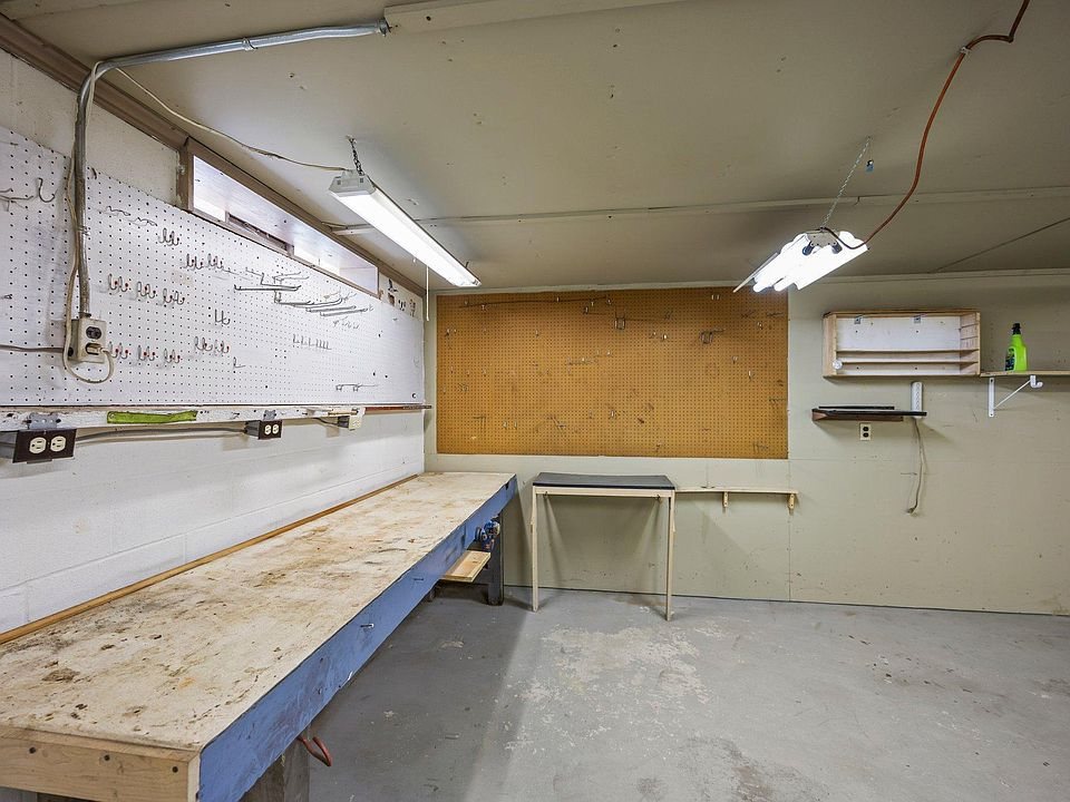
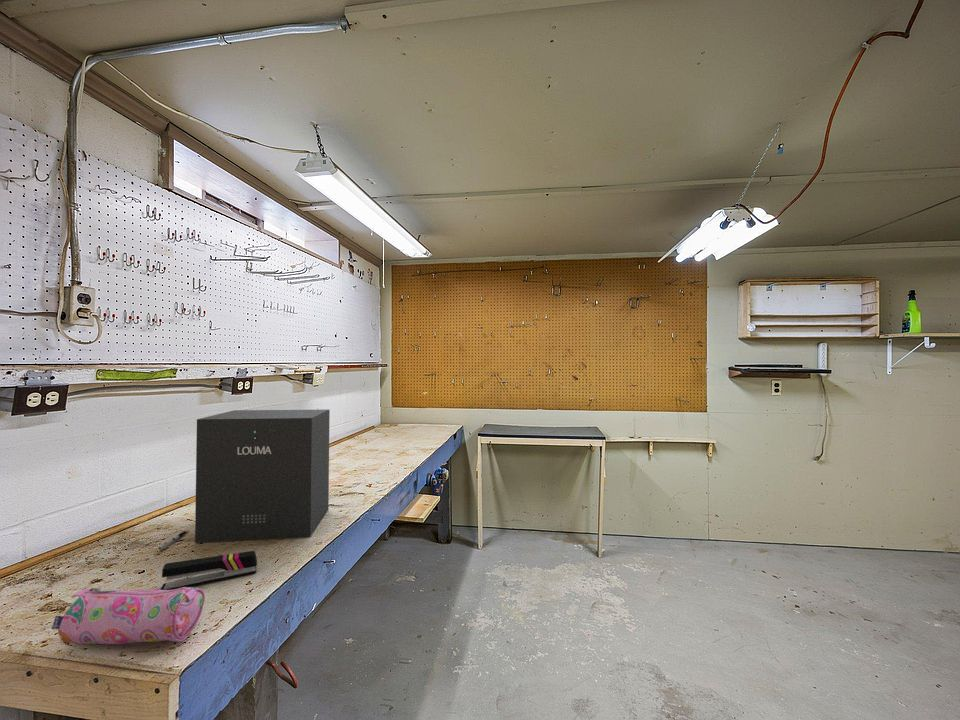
+ stapler (211, 568)
+ pen (174, 538)
+ speaker (269, 469)
+ pencil case (133, 613)
